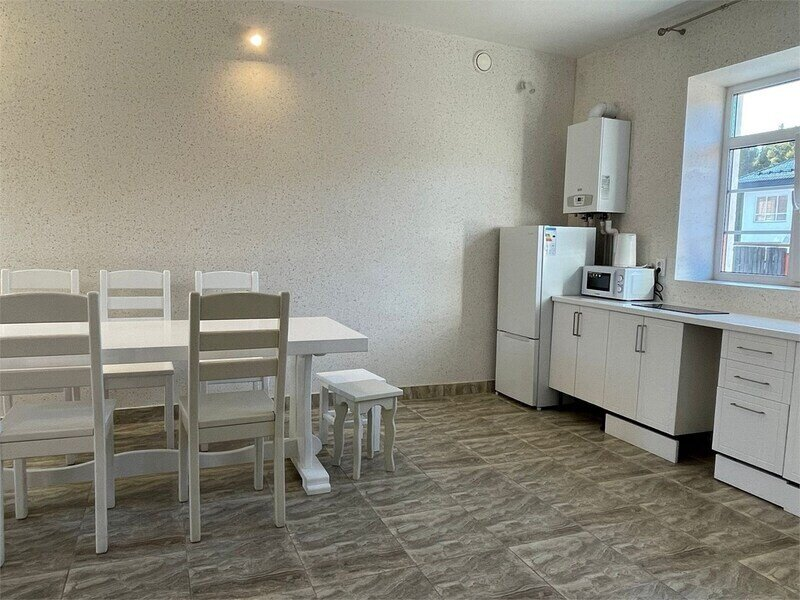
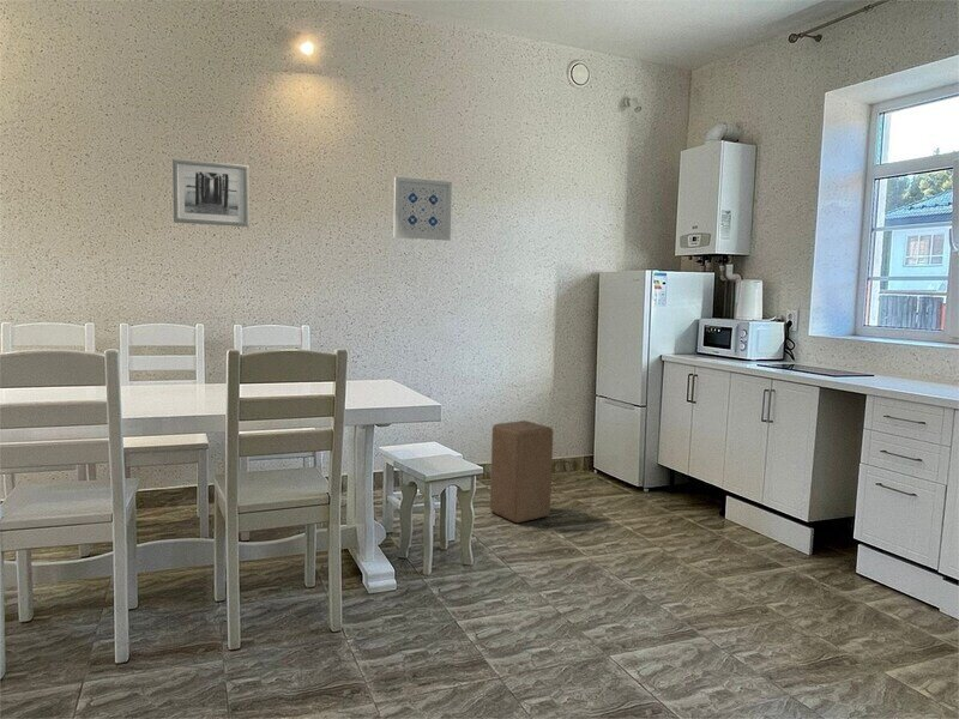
+ wall art (422, 209)
+ stool (520, 470)
+ wall art (211, 193)
